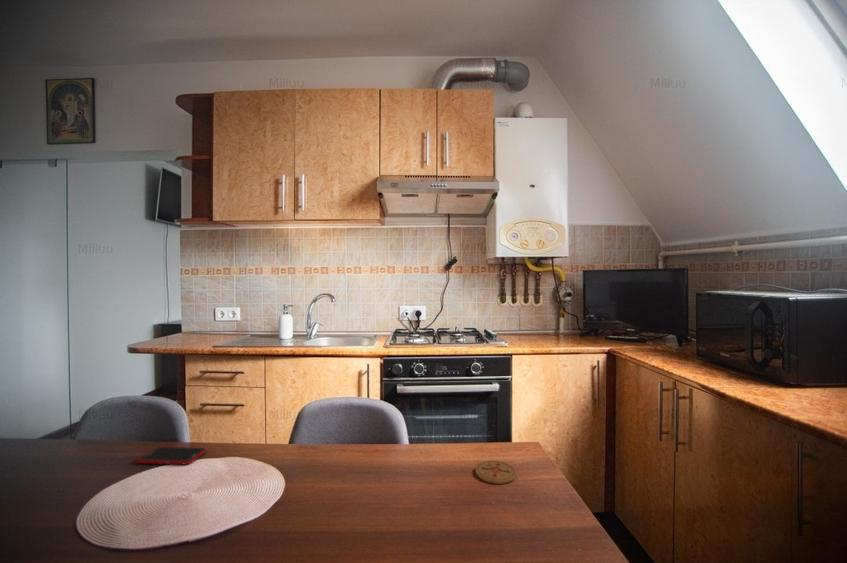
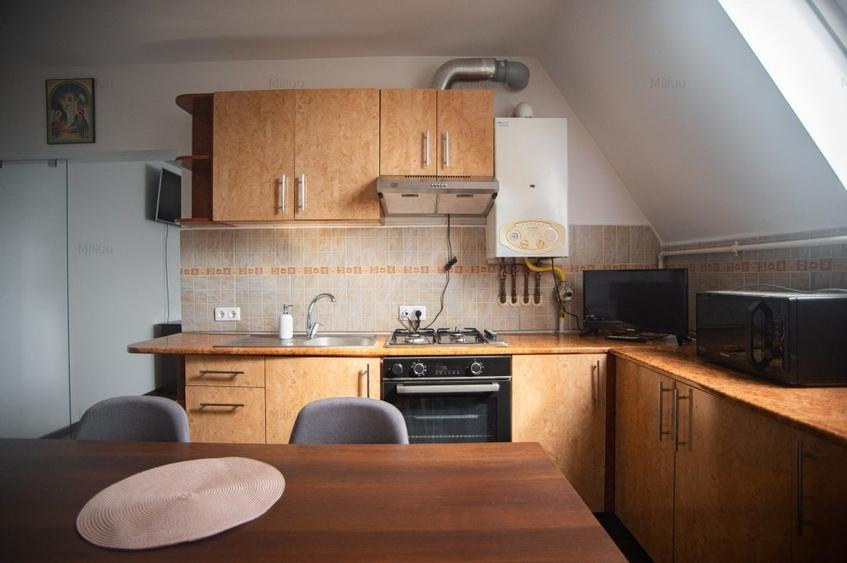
- cell phone (172, 455)
- coaster (495, 471)
